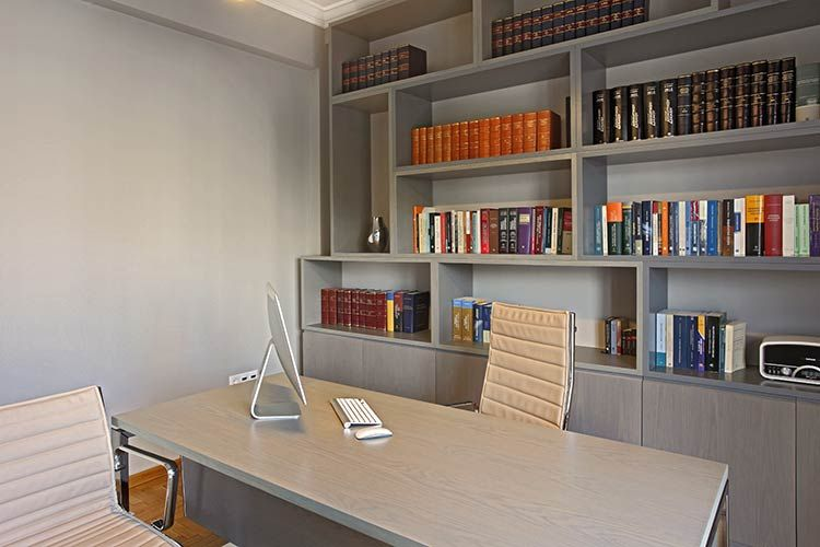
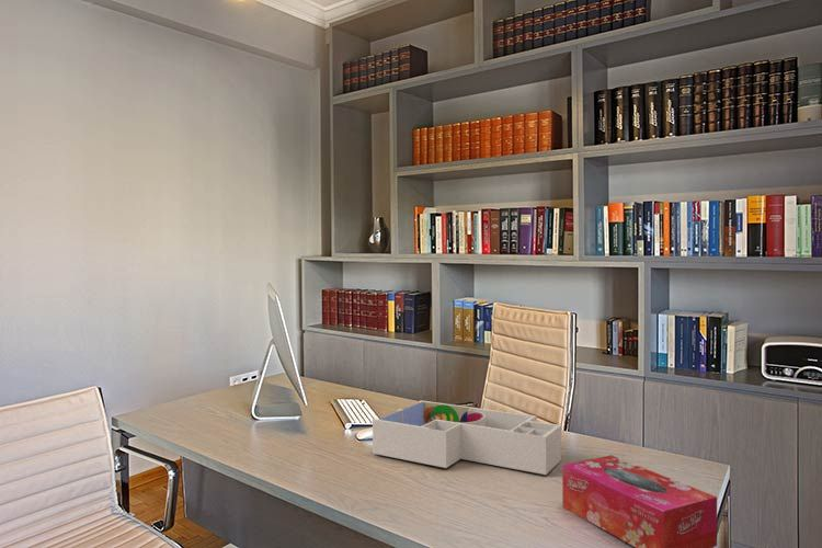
+ tissue box (633, 502)
+ desk organizer (469, 436)
